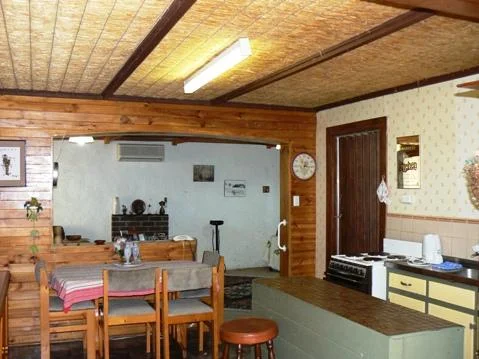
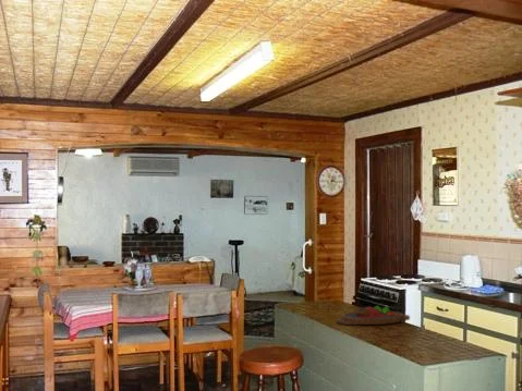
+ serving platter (373, 313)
